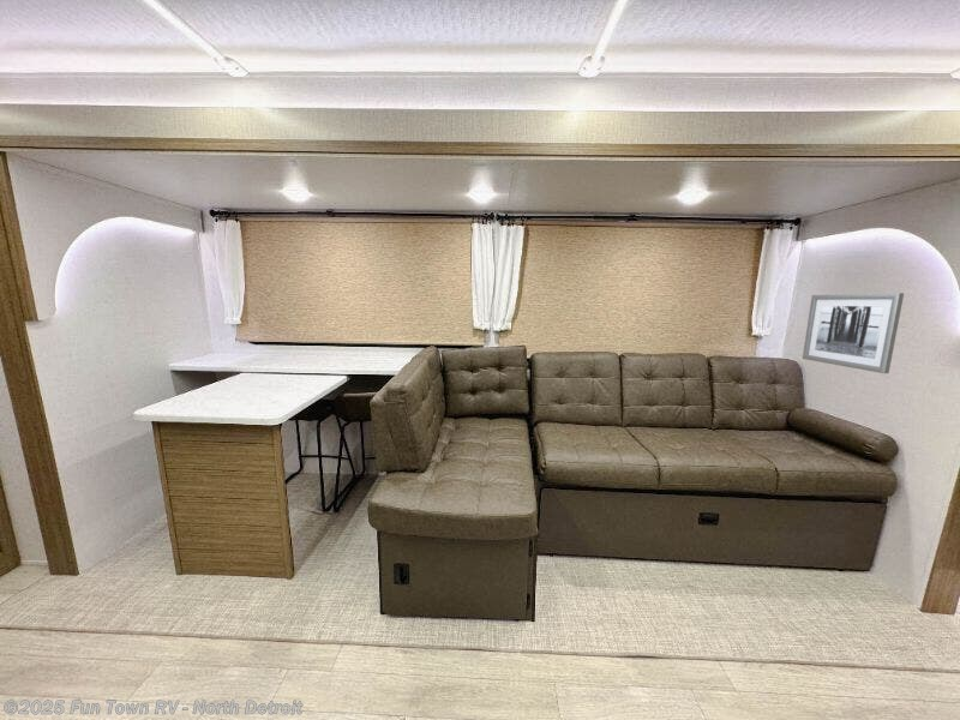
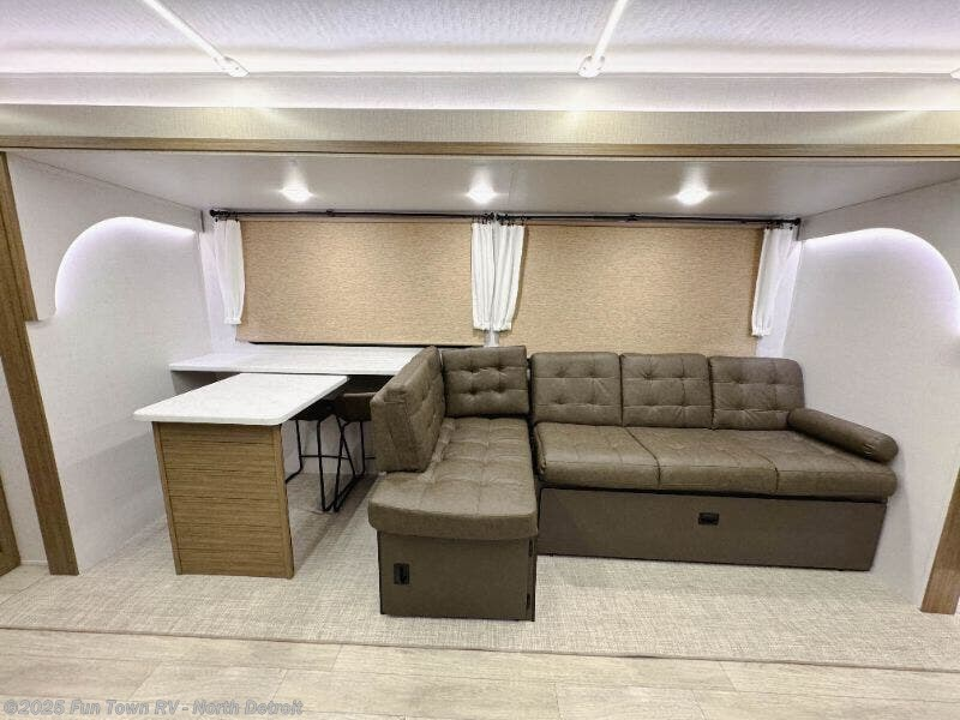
- wall art (846, 330)
